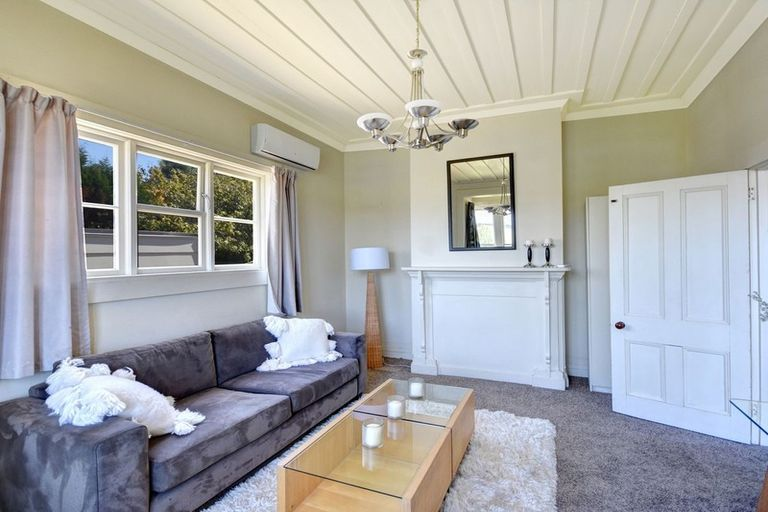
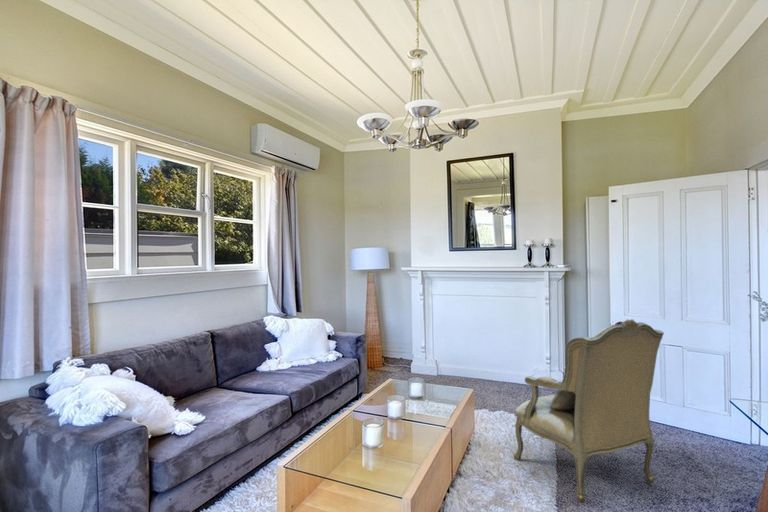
+ armchair (585, 392)
